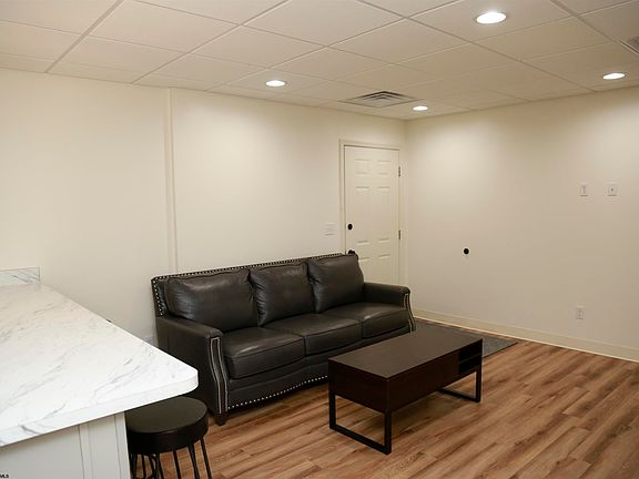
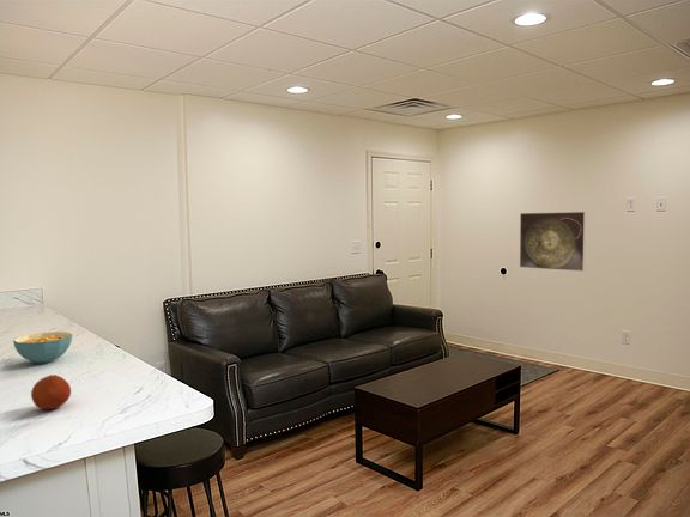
+ fruit (50, 391)
+ cereal bowl (43, 349)
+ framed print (551, 241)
